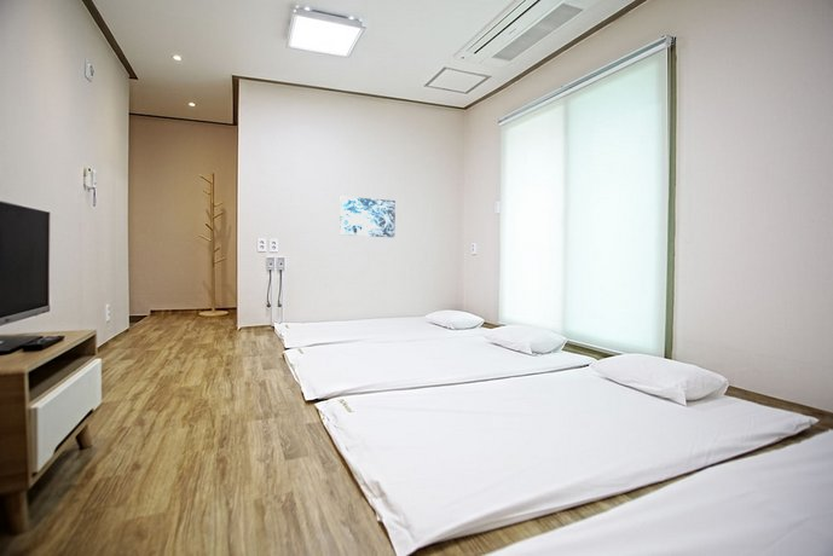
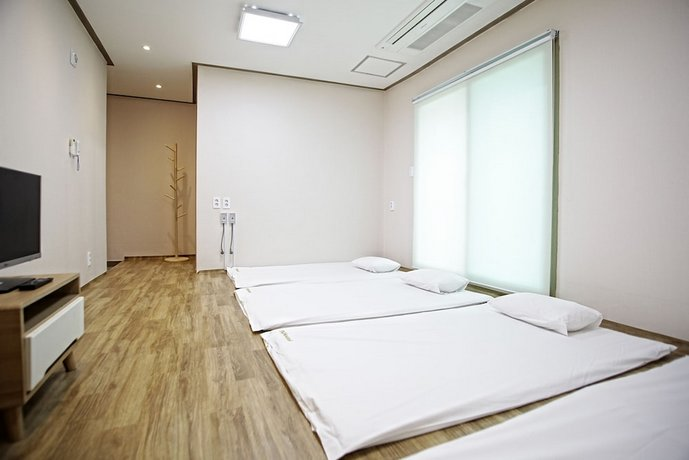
- wall art (368, 216)
